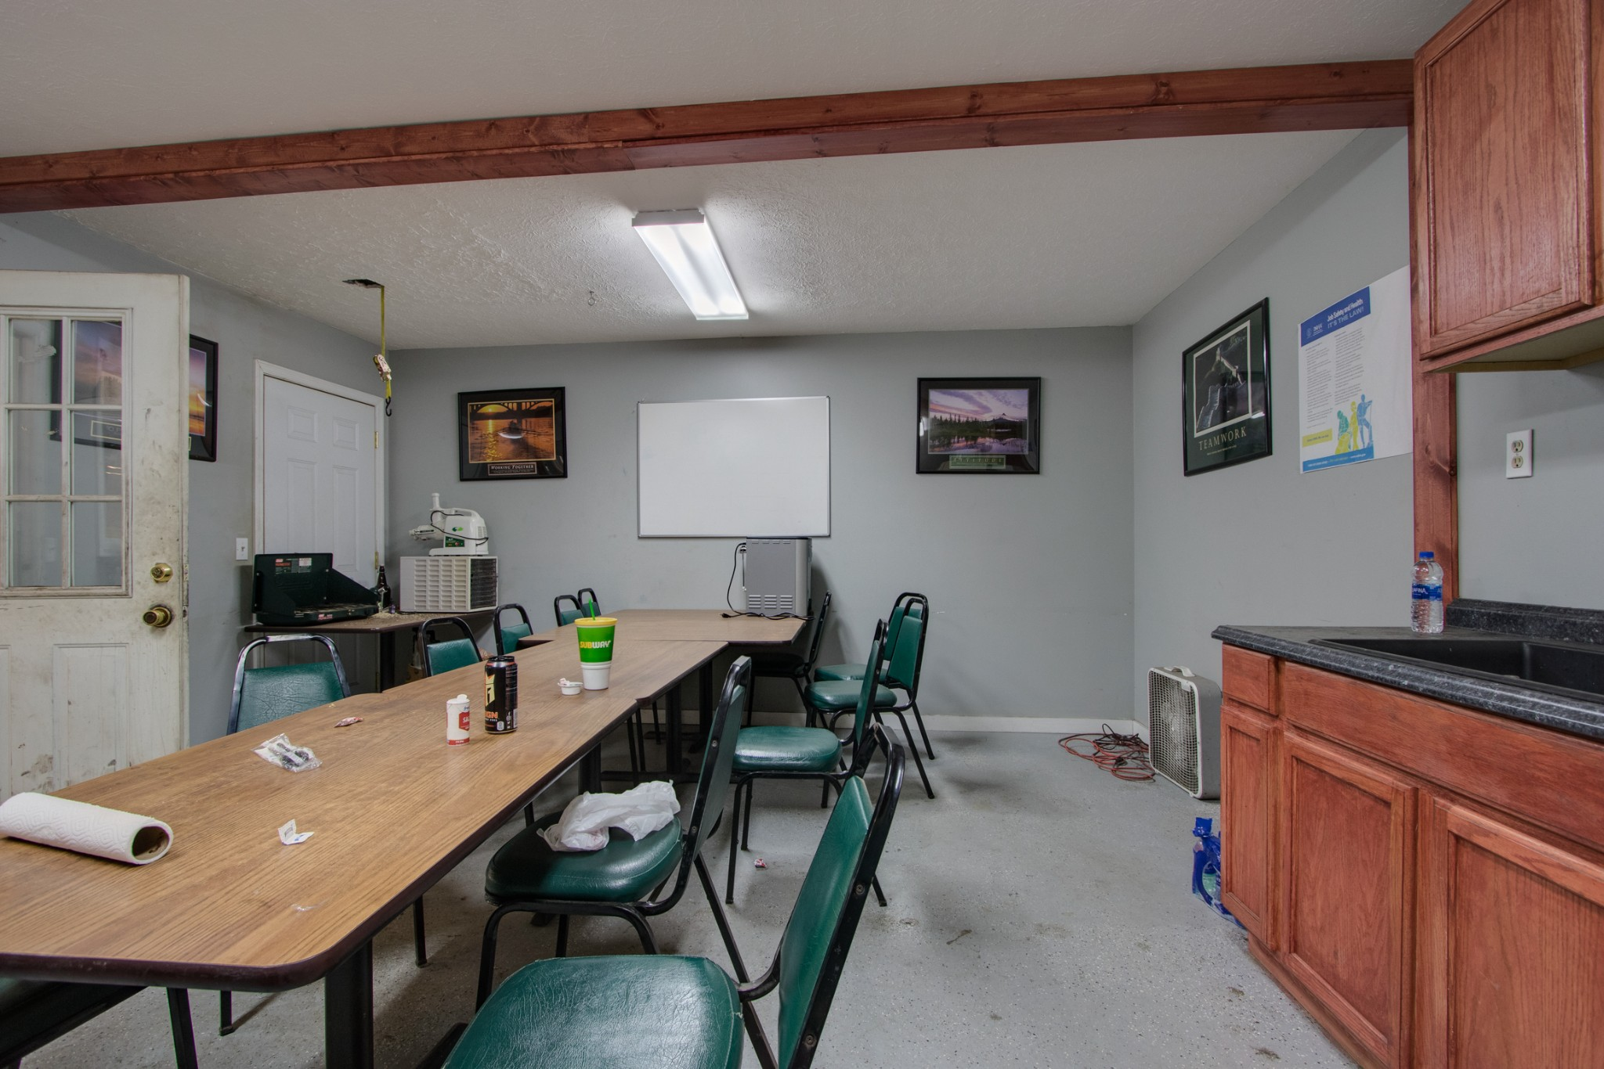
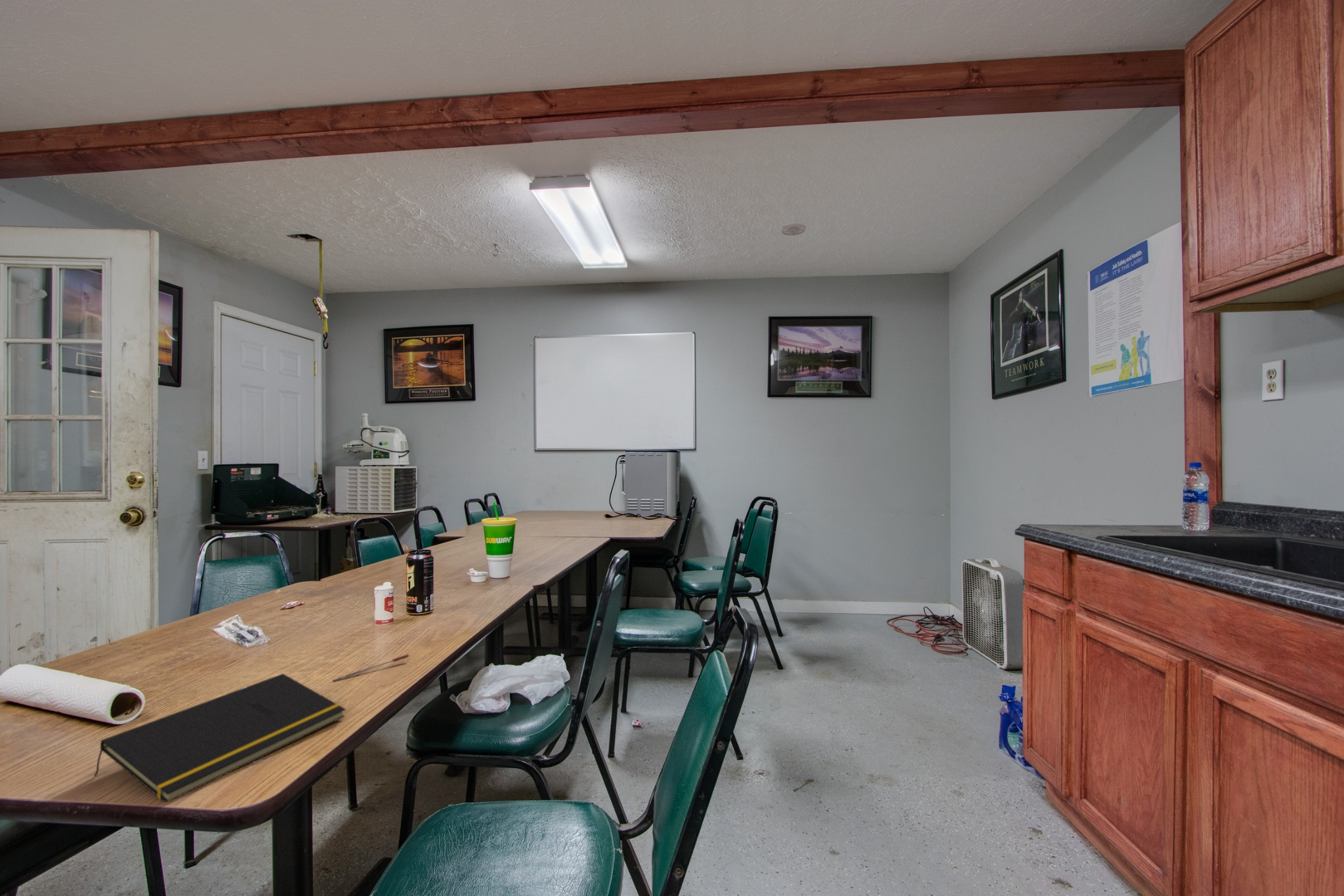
+ pen (372, 667)
+ notepad (234, 727)
+ smoke detector (793, 230)
